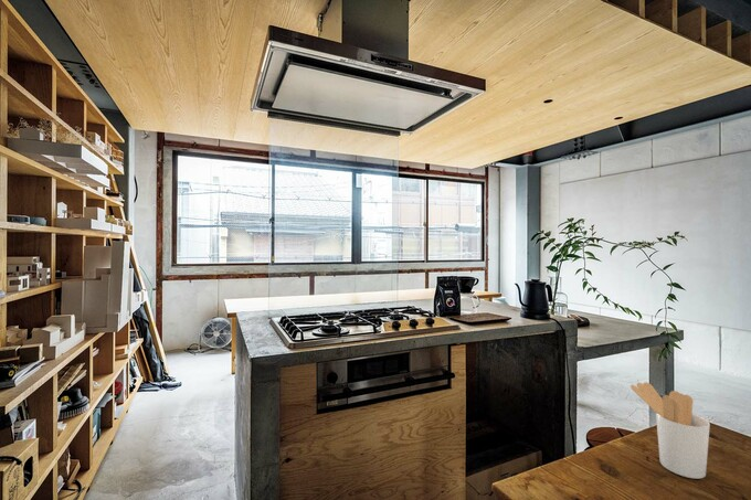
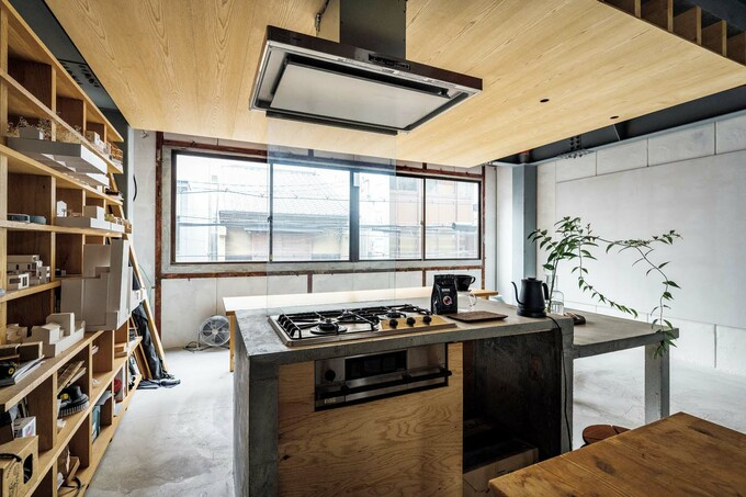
- utensil holder (668, 425)
